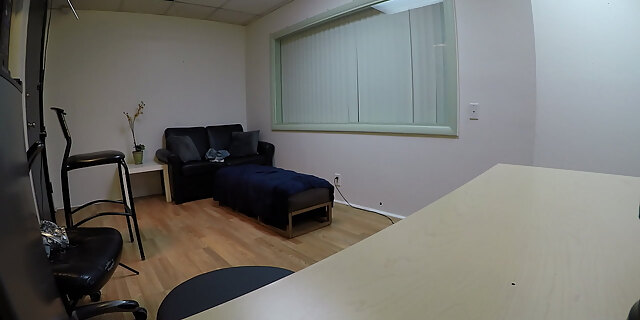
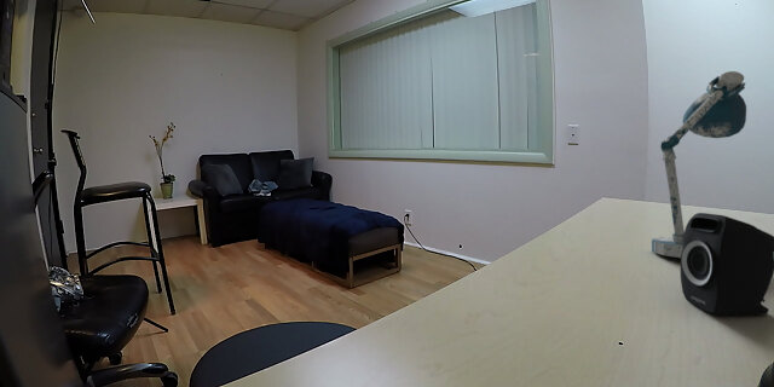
+ speaker (732, 261)
+ desk lamp (675, 158)
